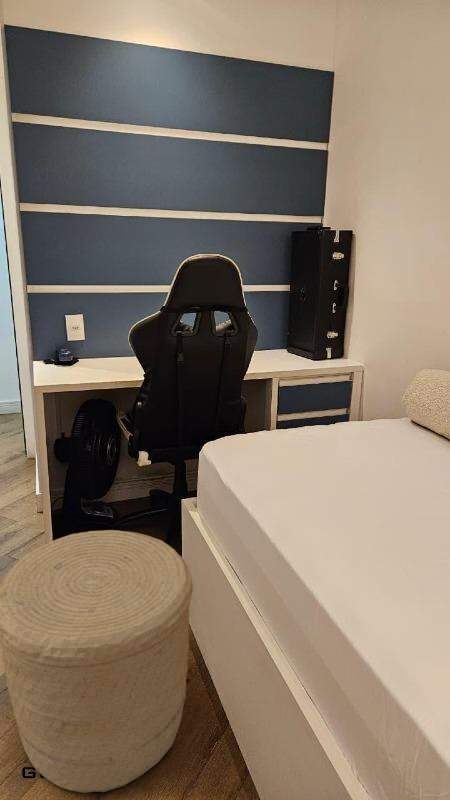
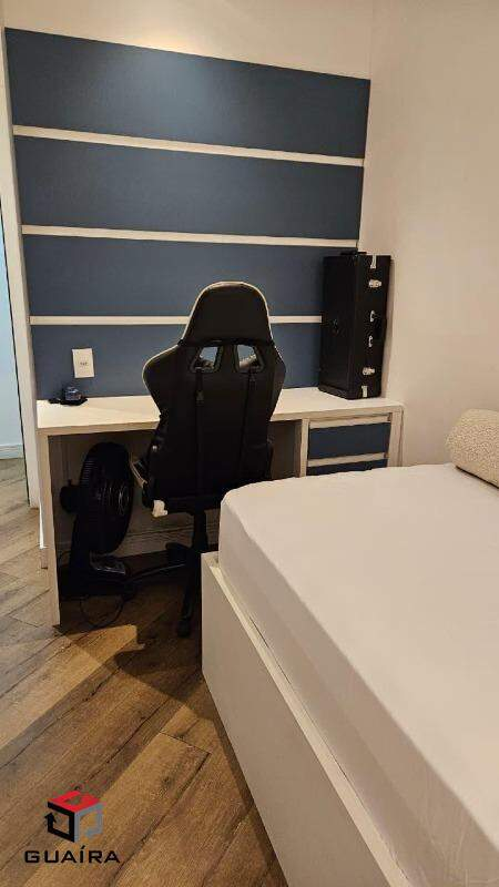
- basket (100, 650)
